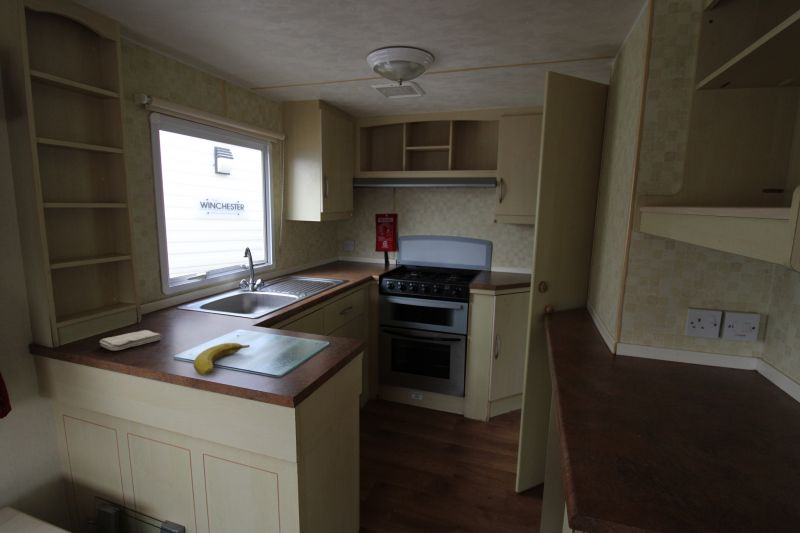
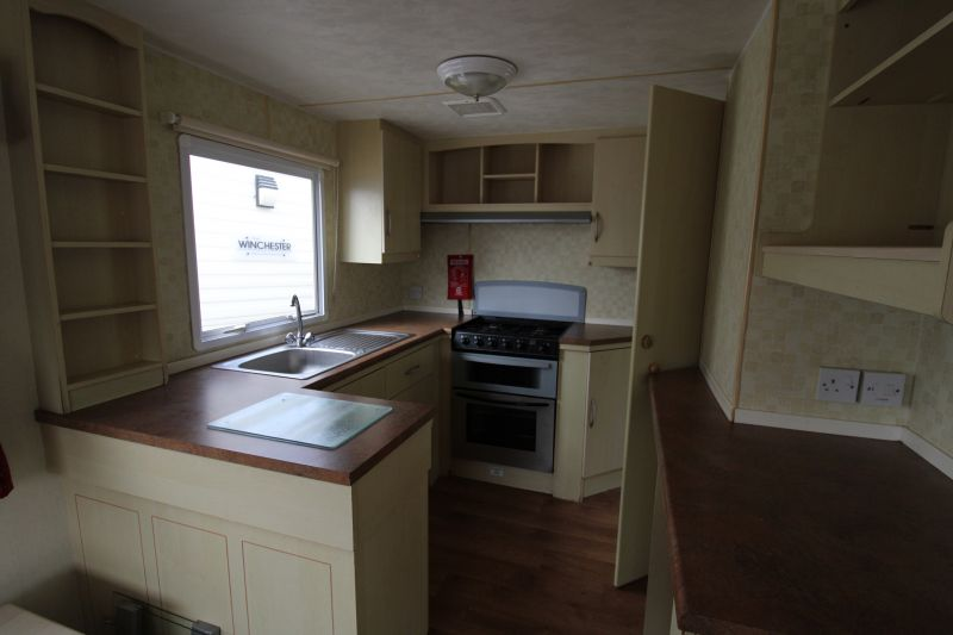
- washcloth (131, 339)
- banana (222, 356)
